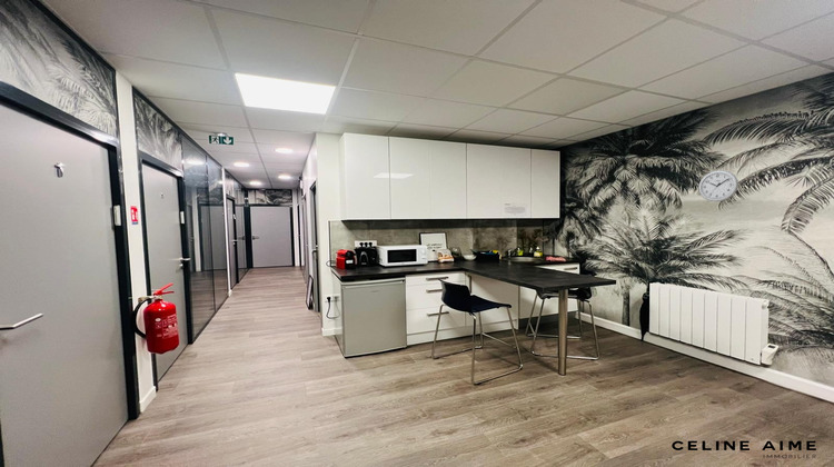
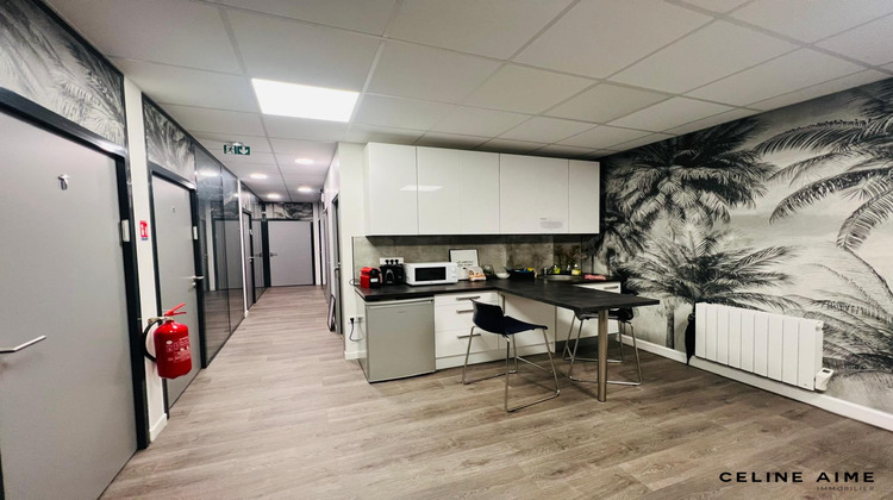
- wall clock (716, 186)
